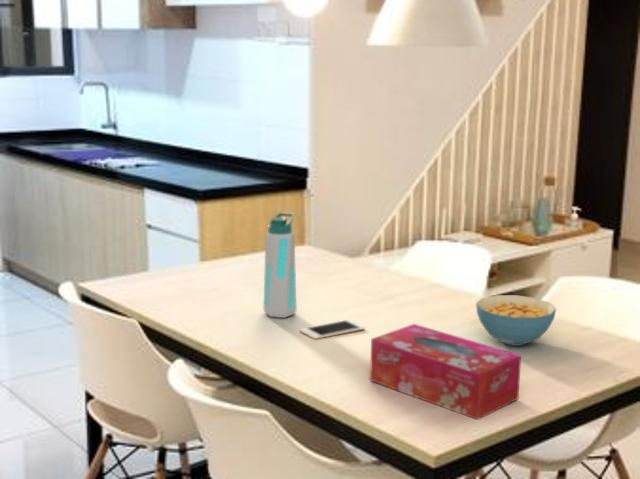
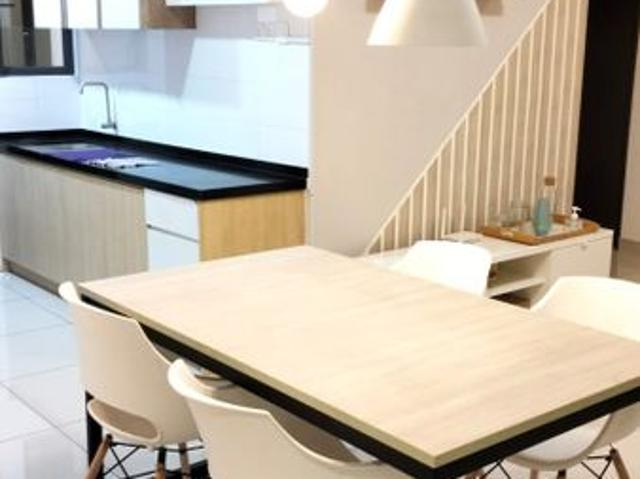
- cell phone (332, 329)
- cereal bowl (514, 324)
- water bottle (280, 265)
- tissue box (443, 368)
